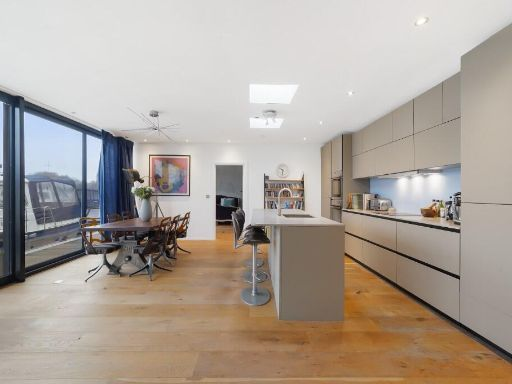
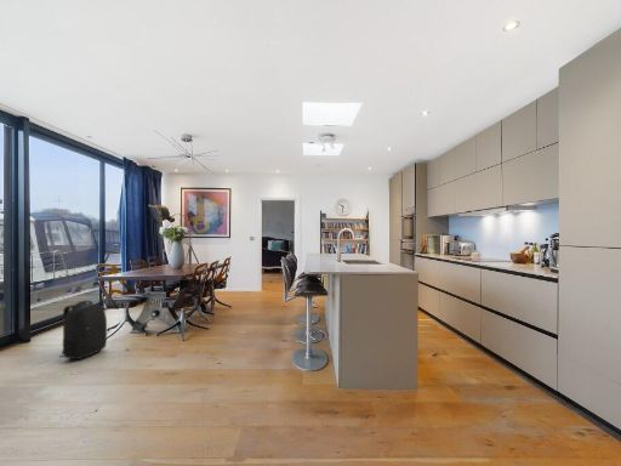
+ backpack (82, 328)
